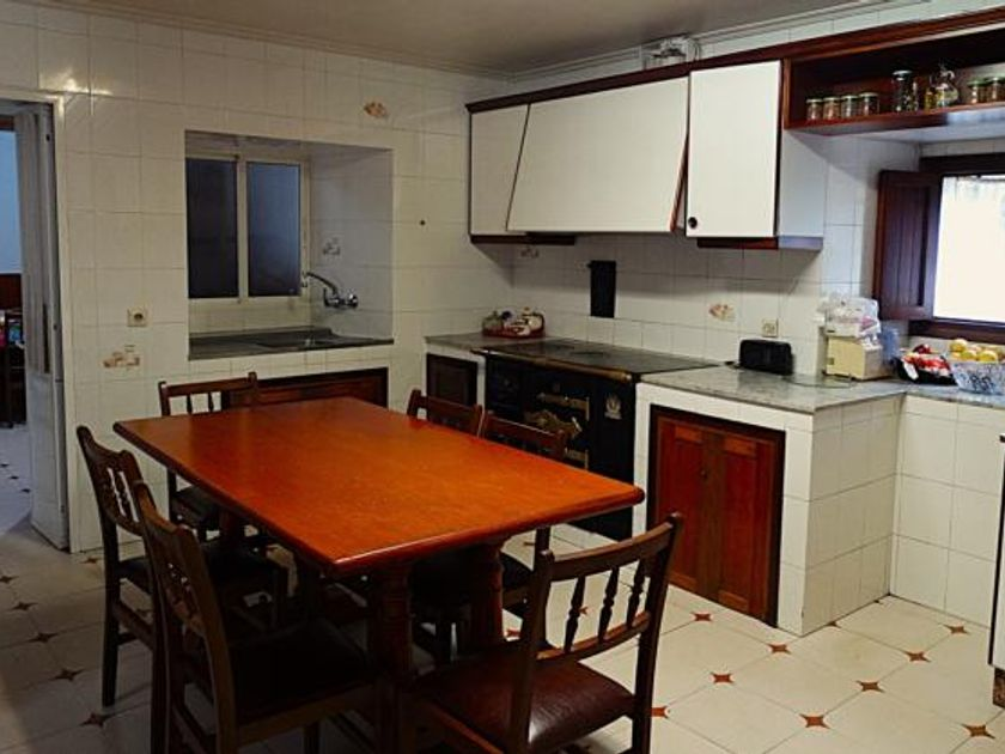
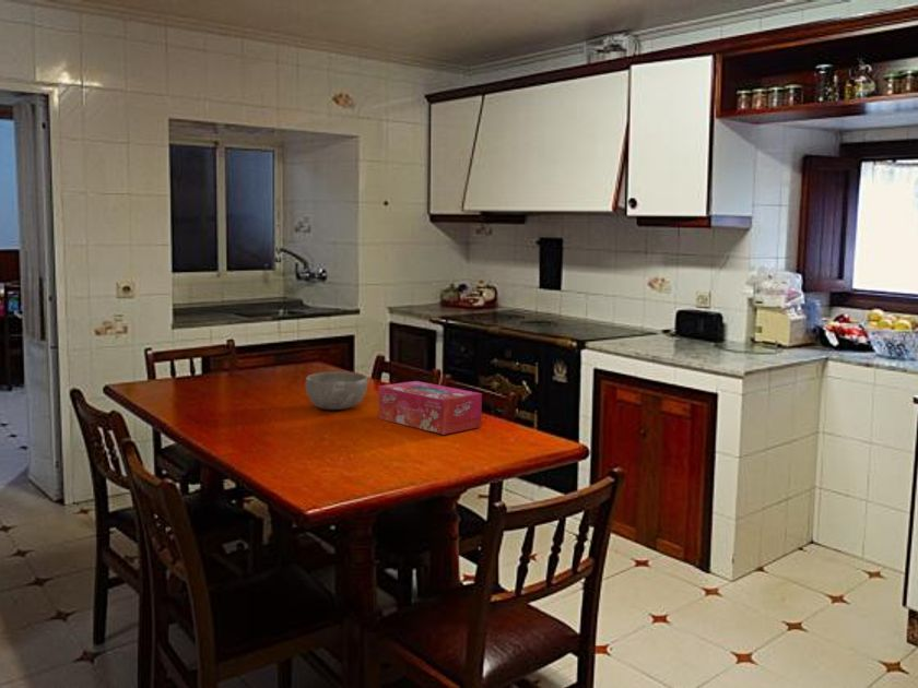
+ tissue box (428, 405)
+ bowl (337, 392)
